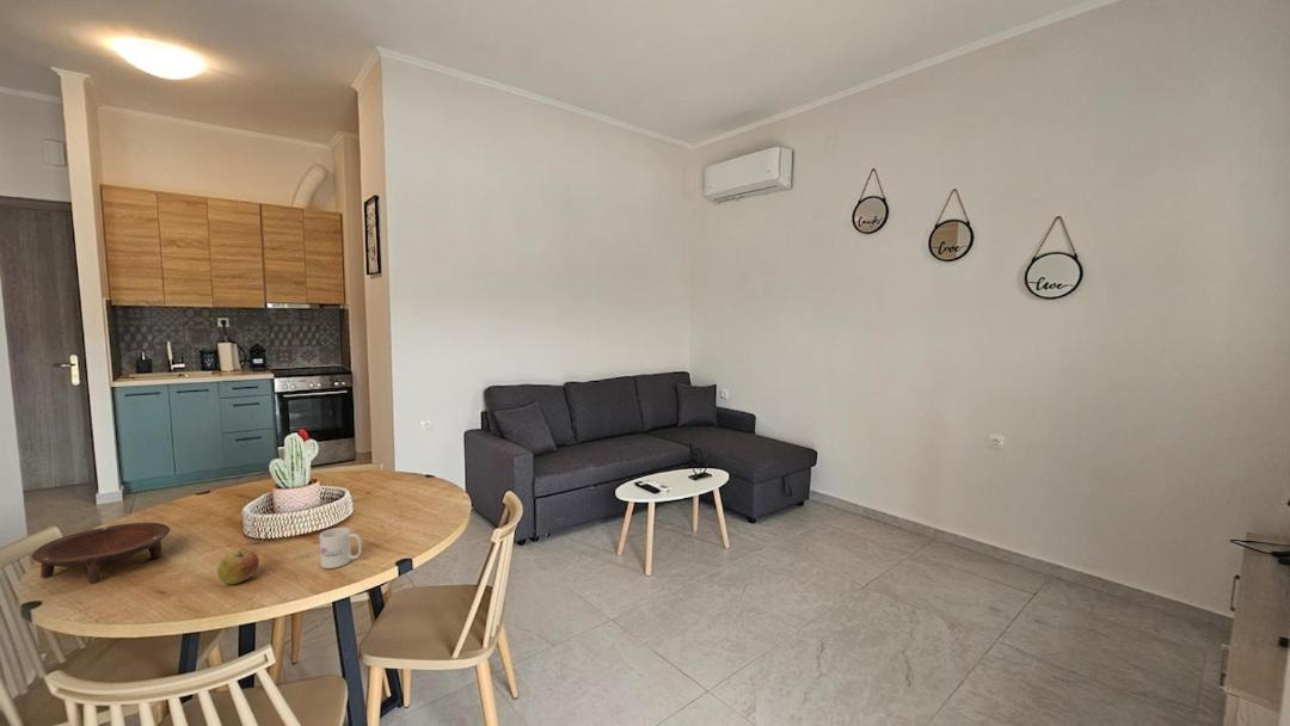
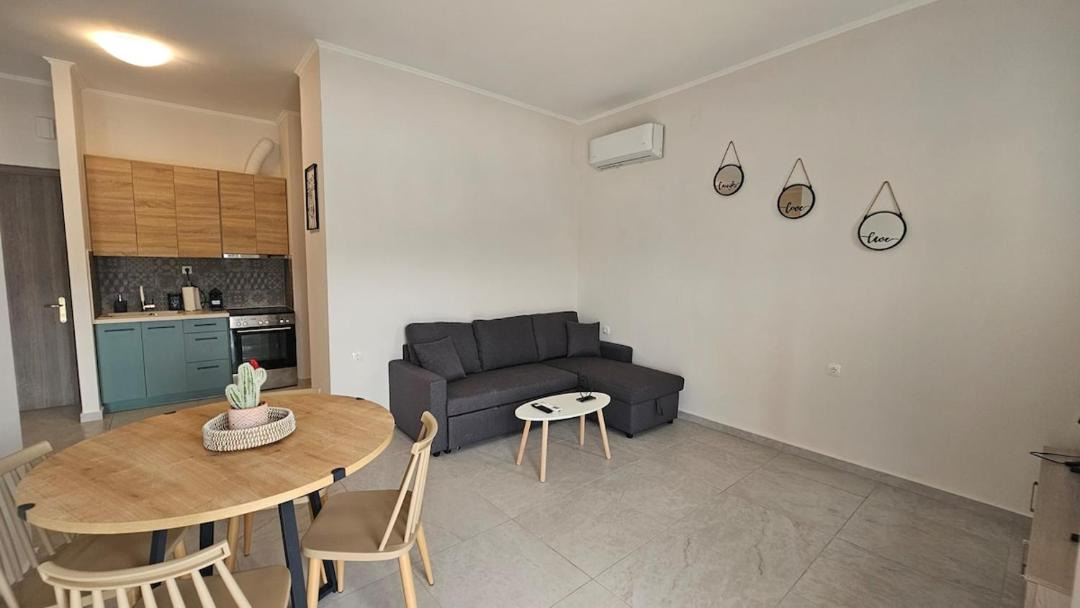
- apple (238, 565)
- mug (340, 547)
- bowl (105, 552)
